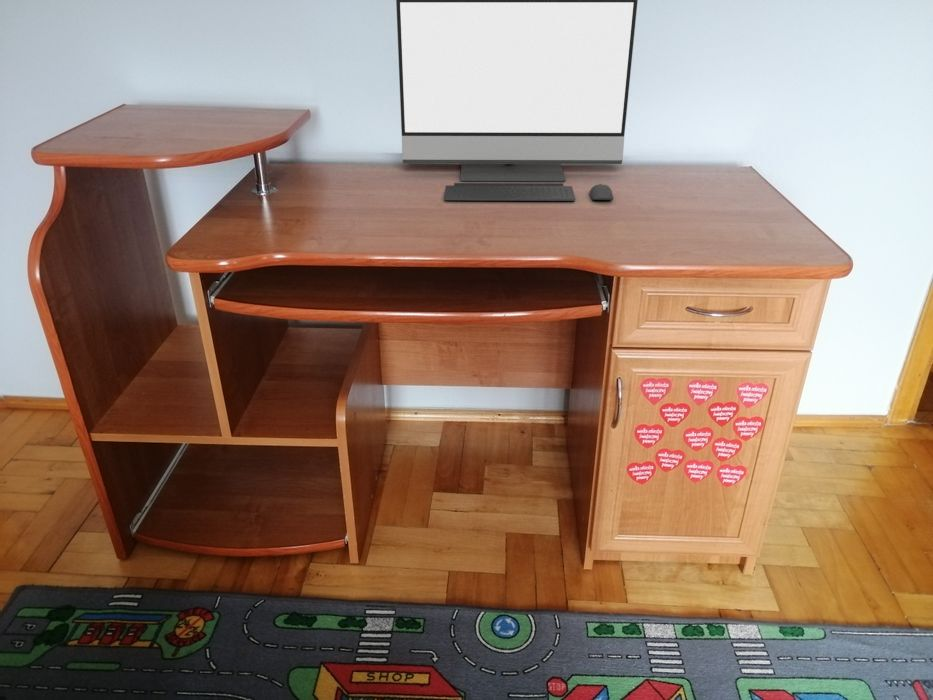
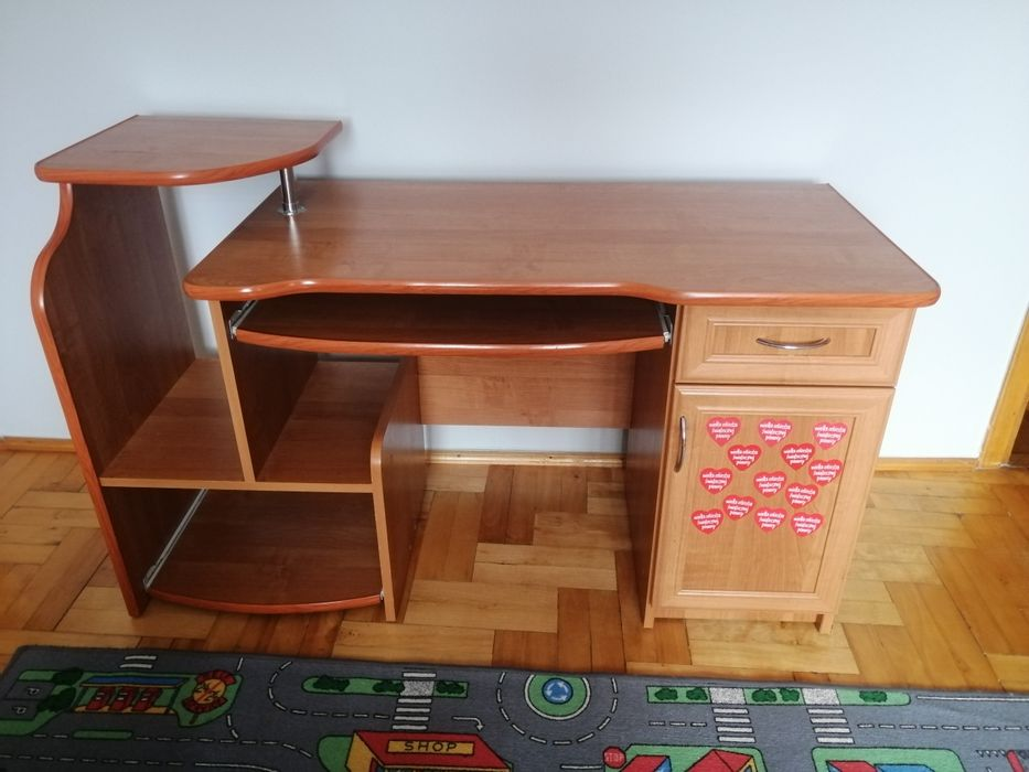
- monitor (515, 97)
